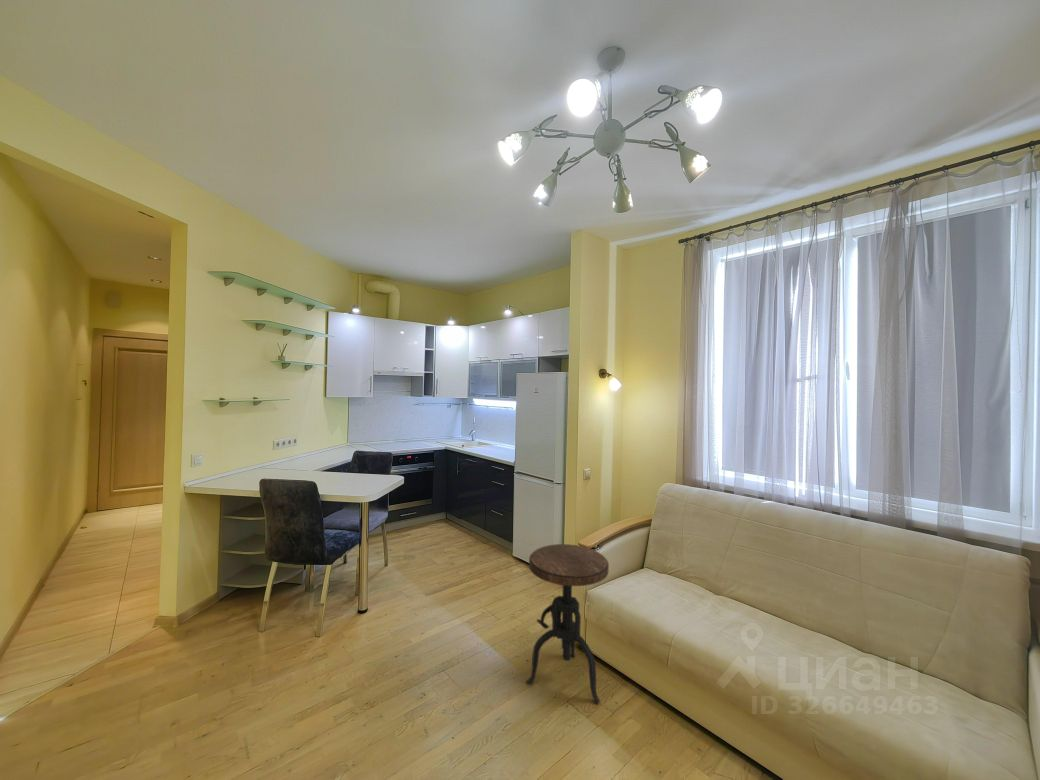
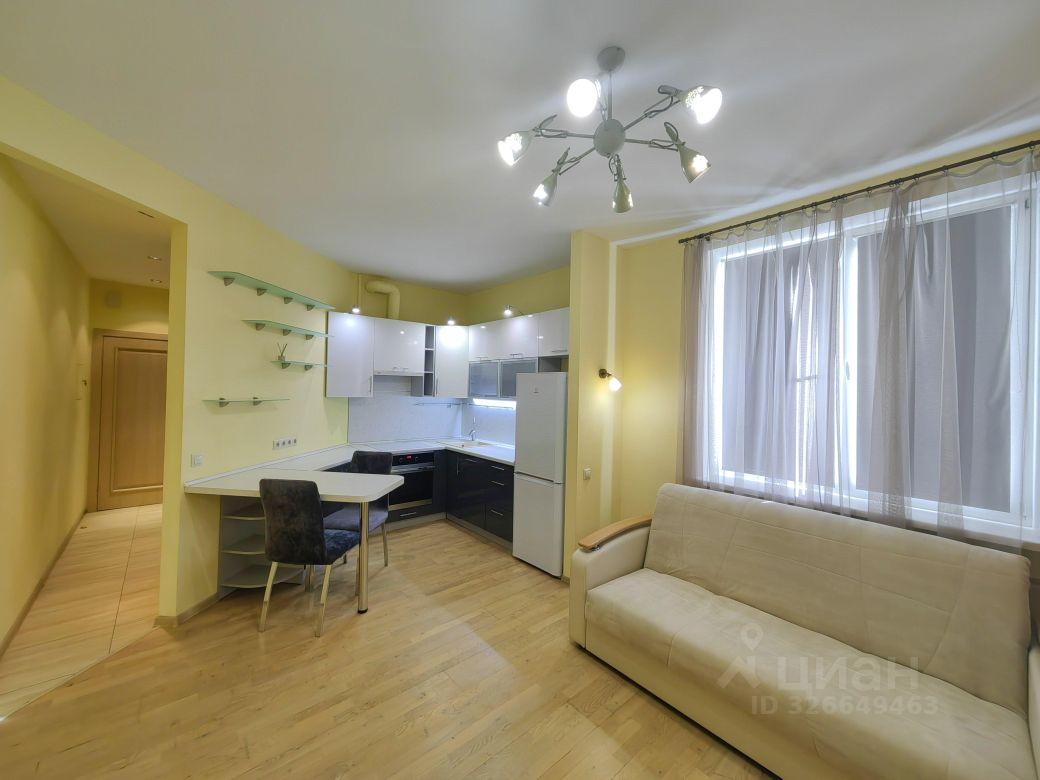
- side table (567, 618)
